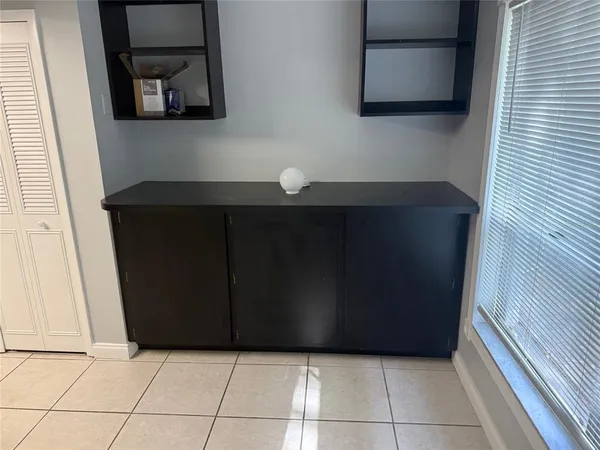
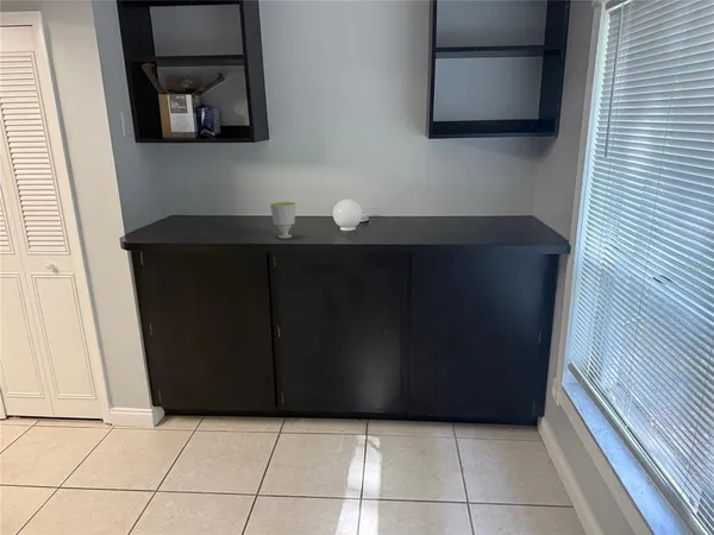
+ cup (283, 220)
